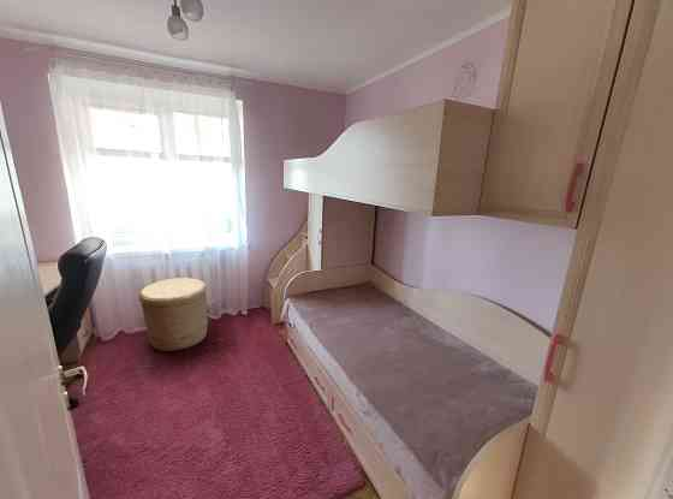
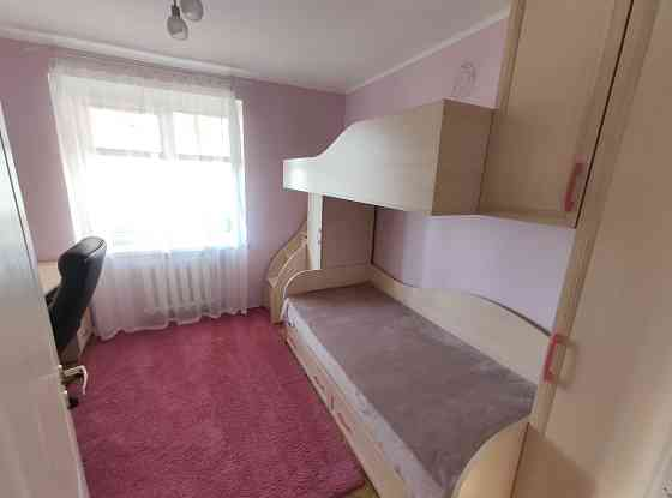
- basket (175, 313)
